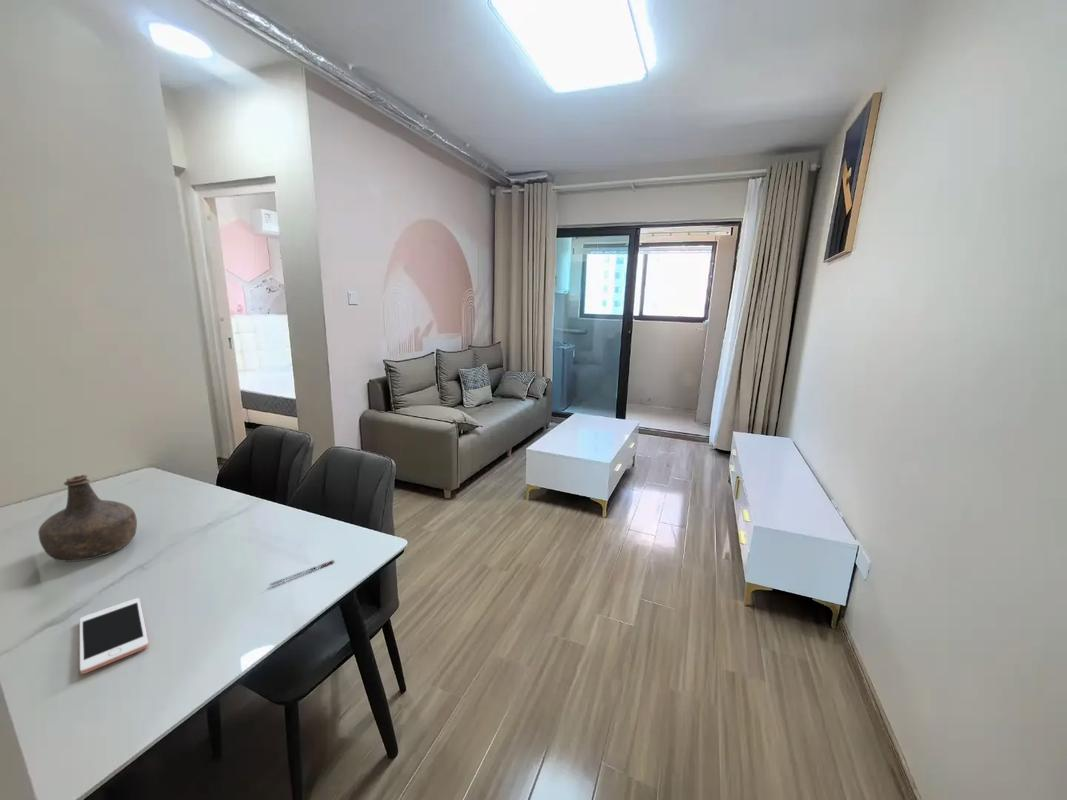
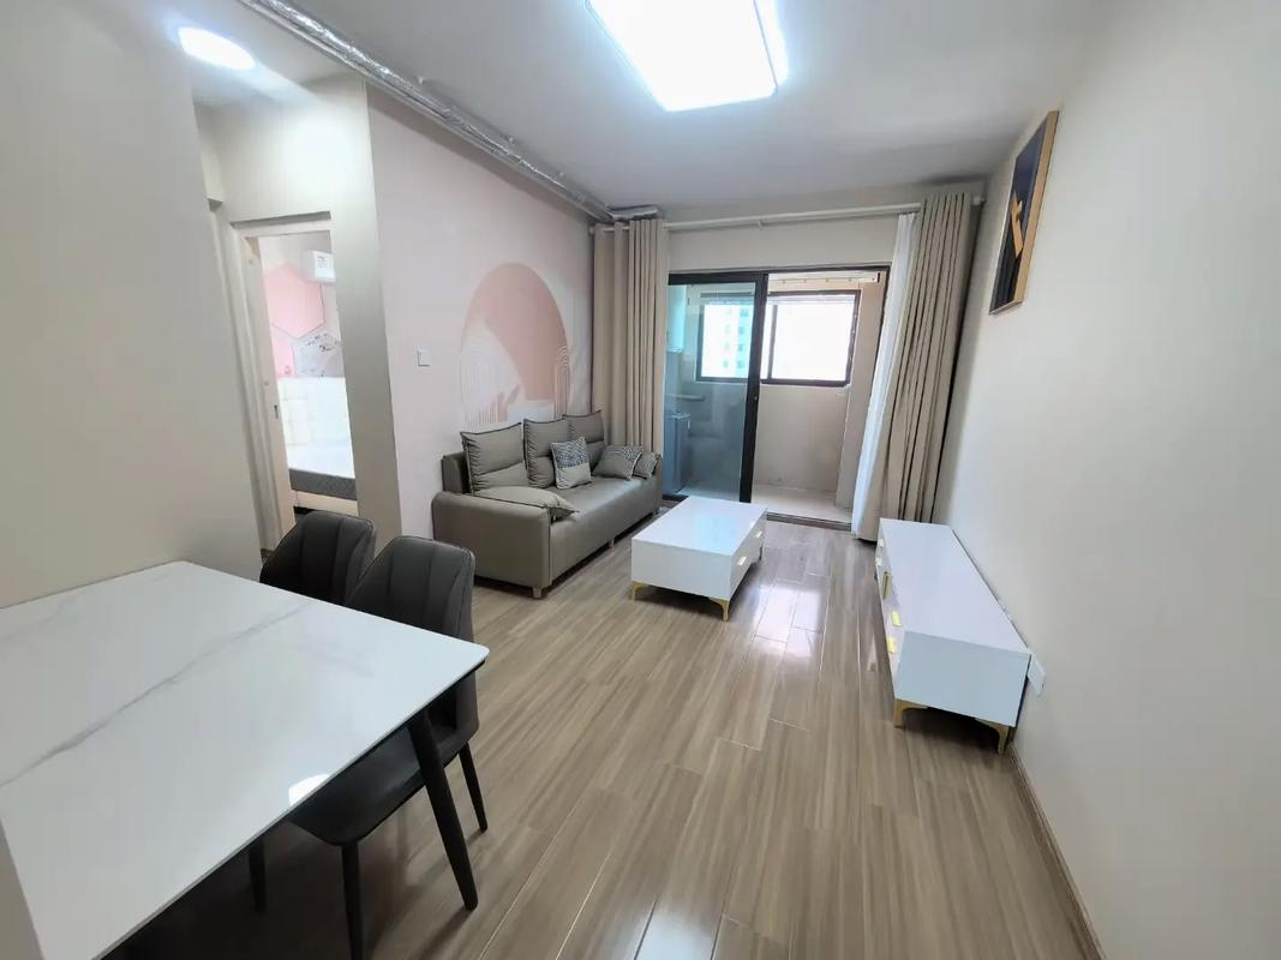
- pen (303, 572)
- bottle (87, 513)
- cell phone (113, 631)
